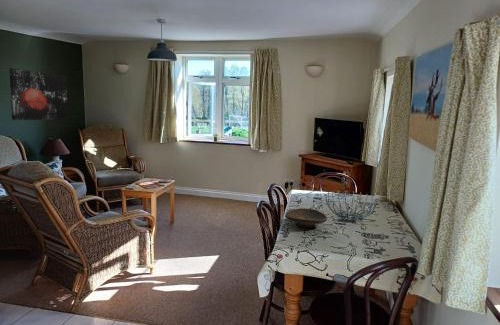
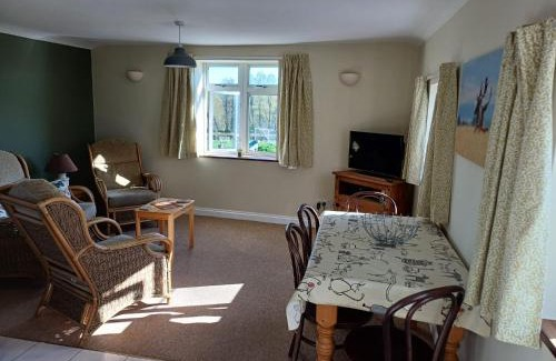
- decorative bowl (305, 219)
- wall art (41, 96)
